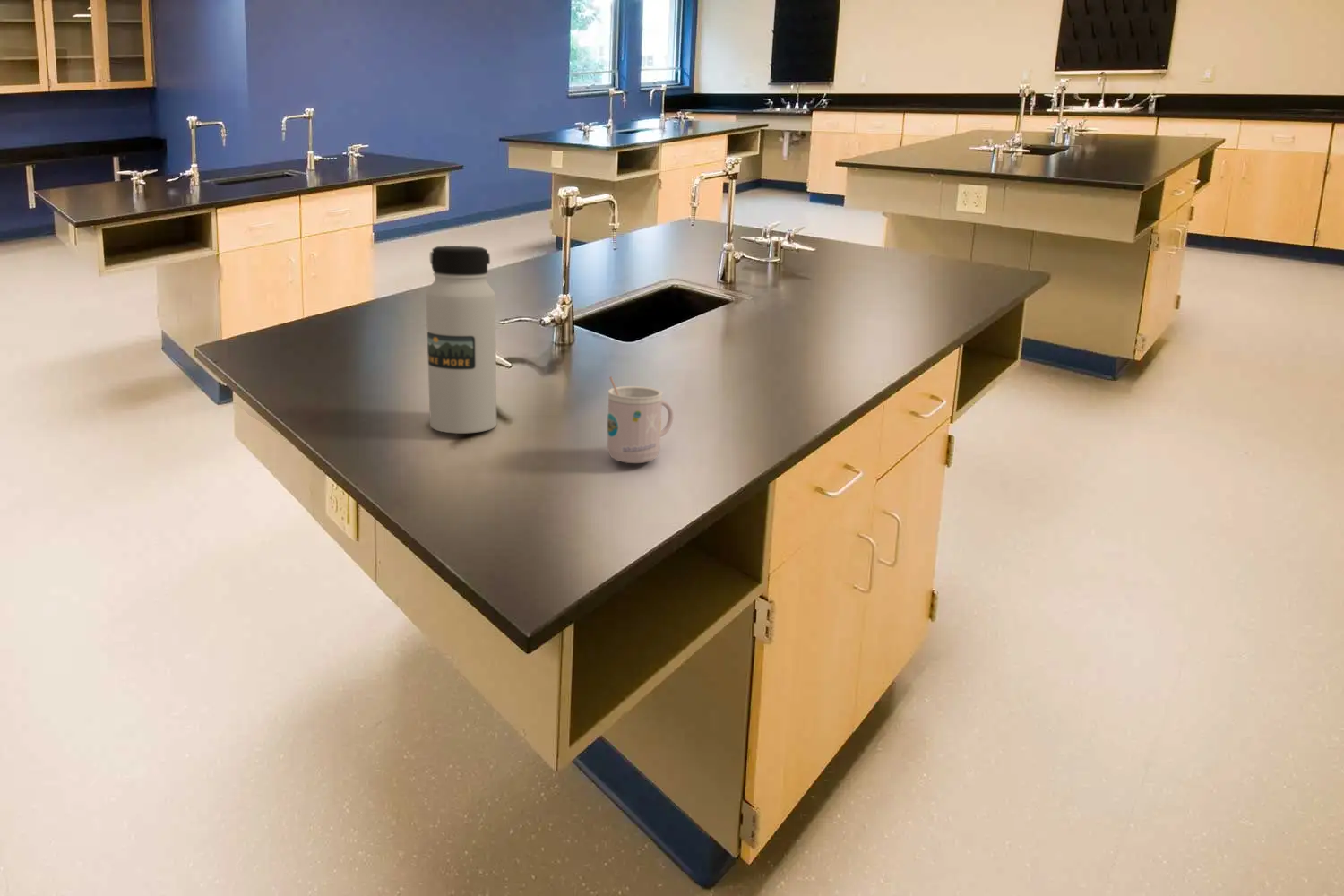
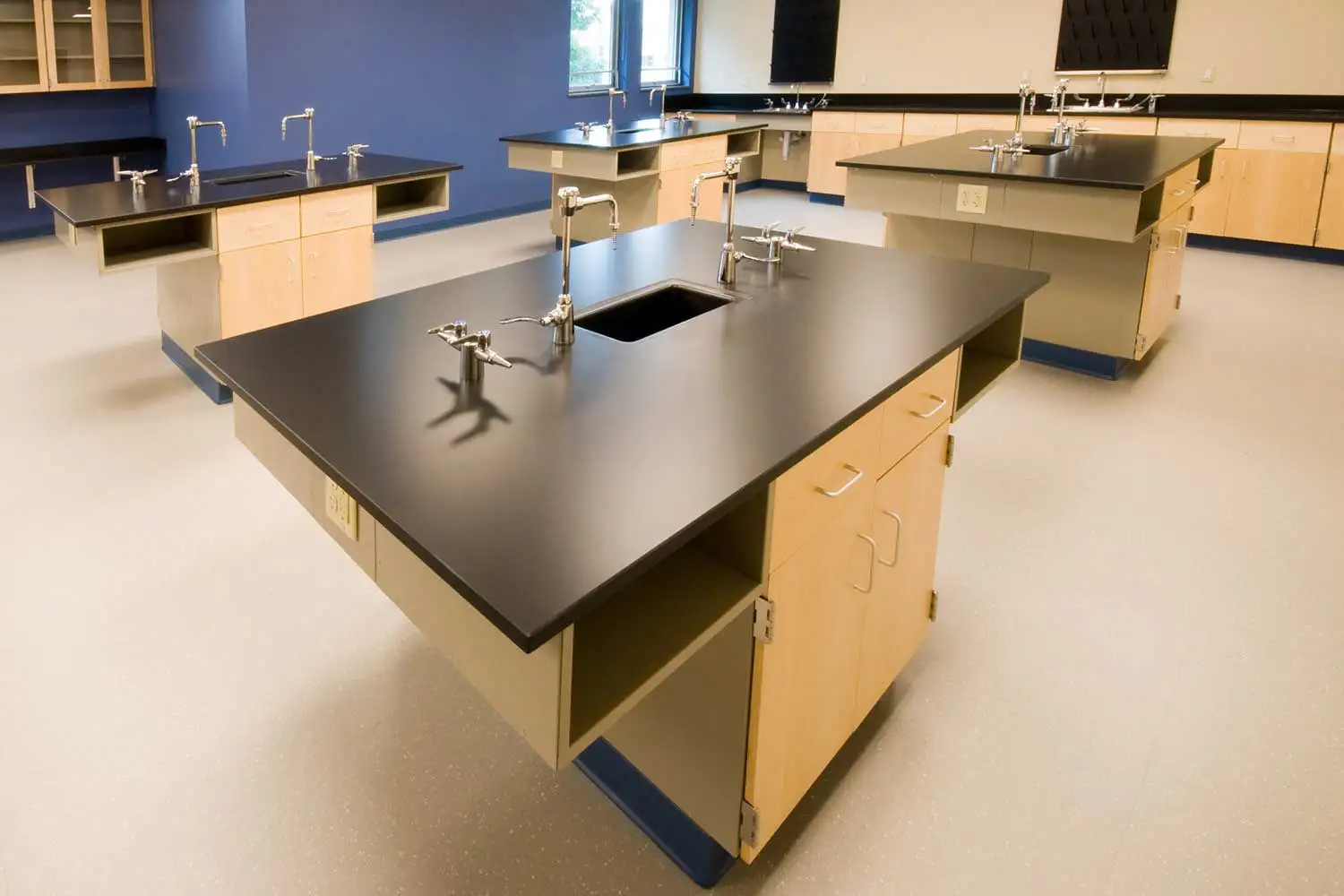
- water bottle (461, 339)
- mug (642, 416)
